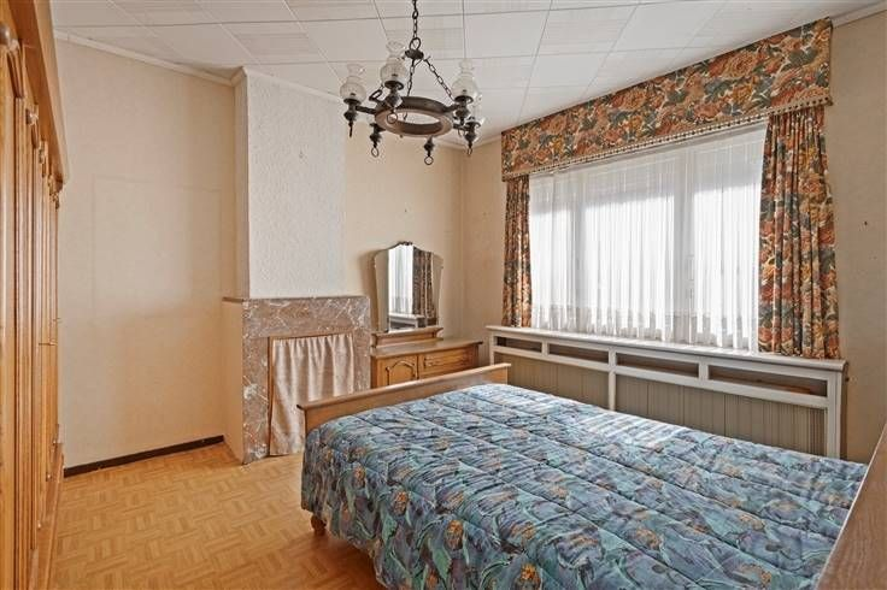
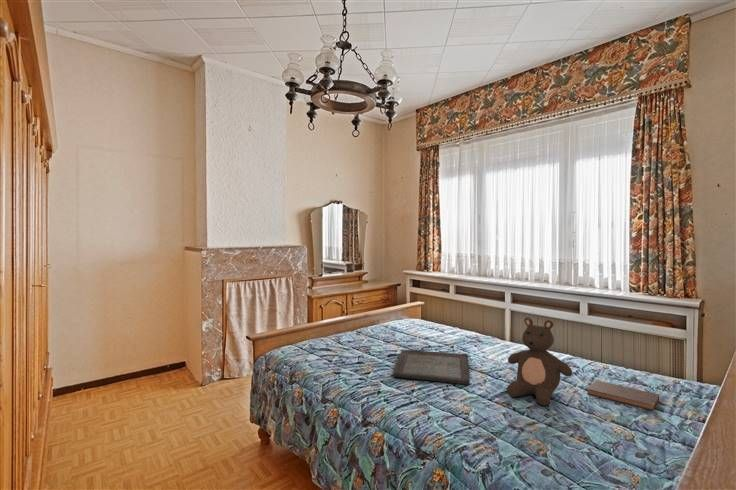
+ book (622, 393)
+ serving tray (431, 364)
+ teddy bear (534, 358)
